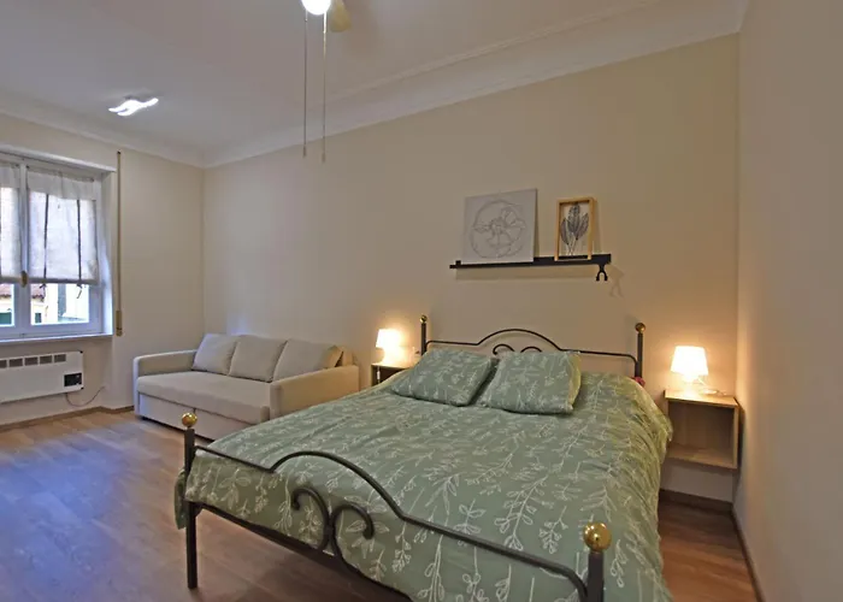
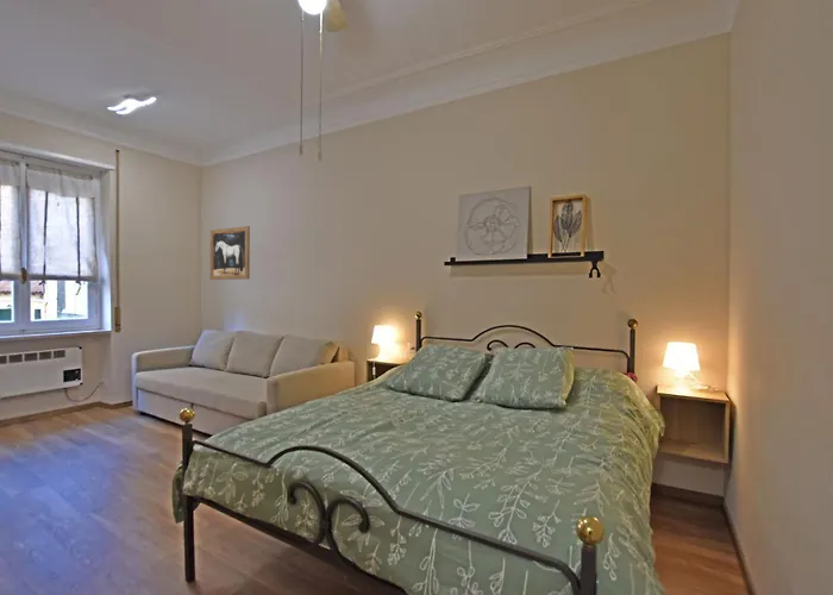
+ wall art (228, 253)
